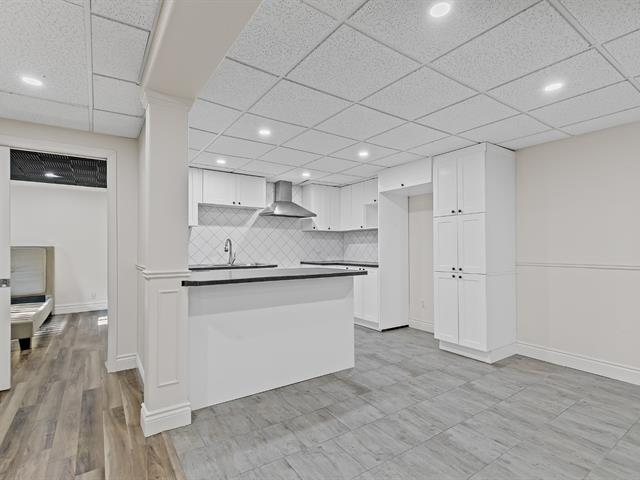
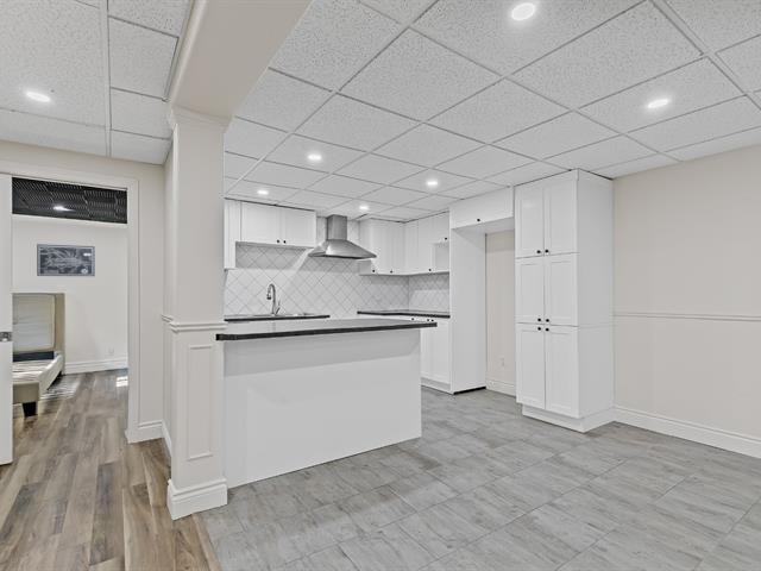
+ wall art (67, 261)
